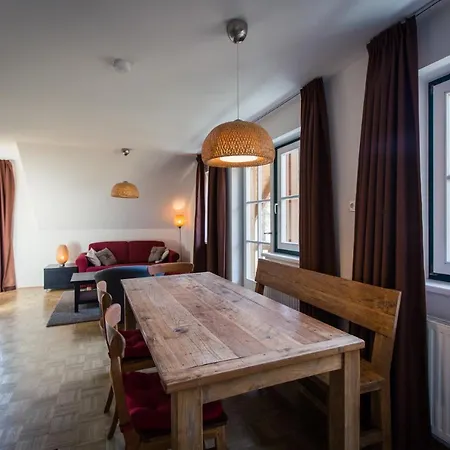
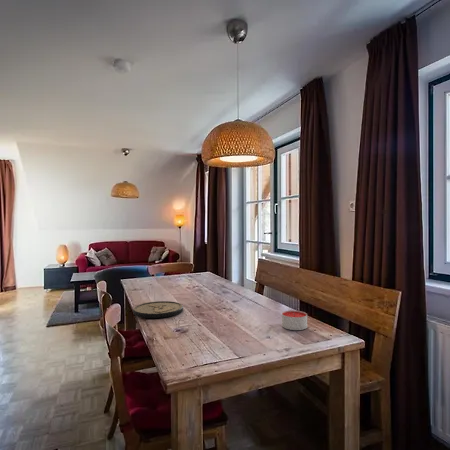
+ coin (158, 309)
+ candle (294, 319)
